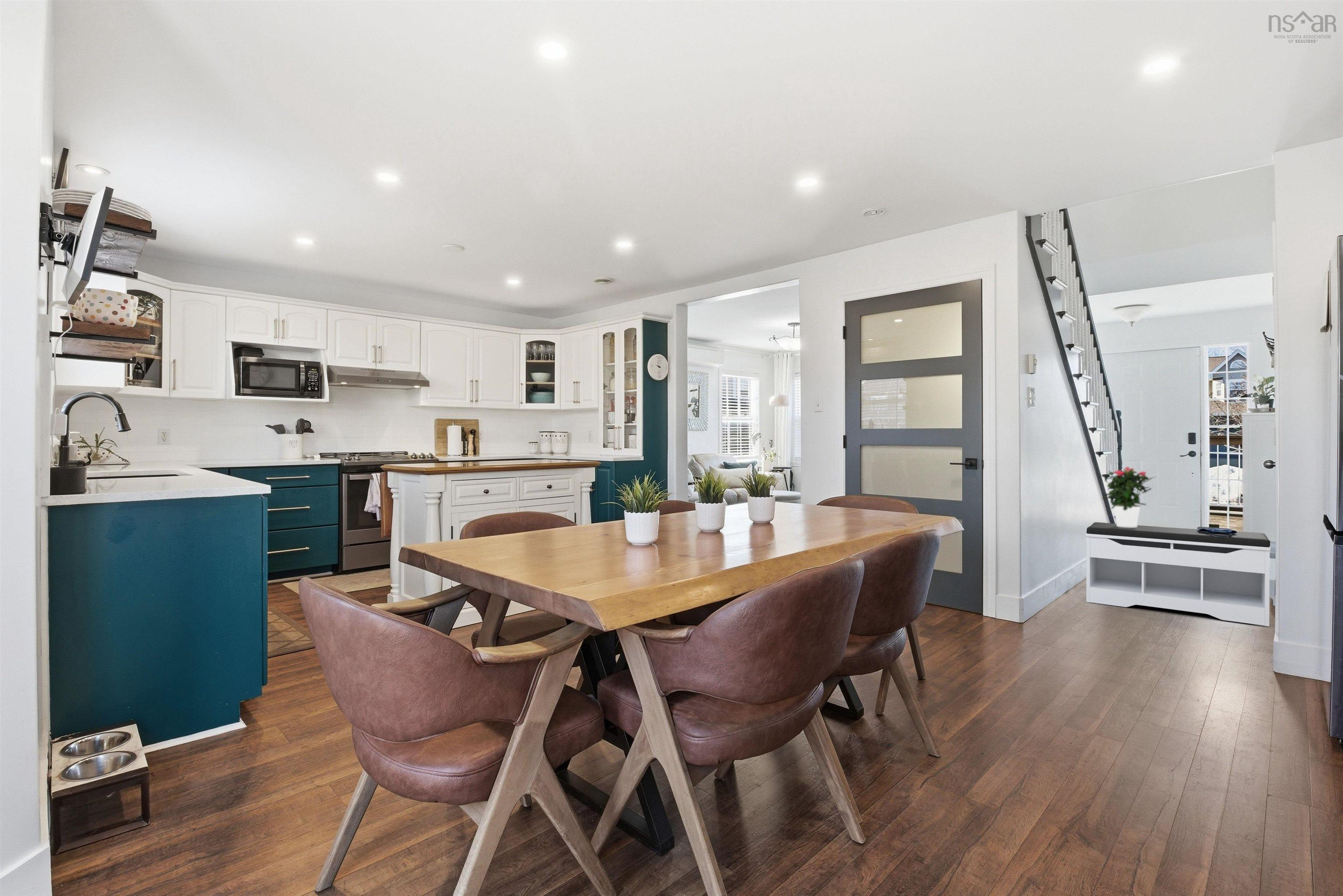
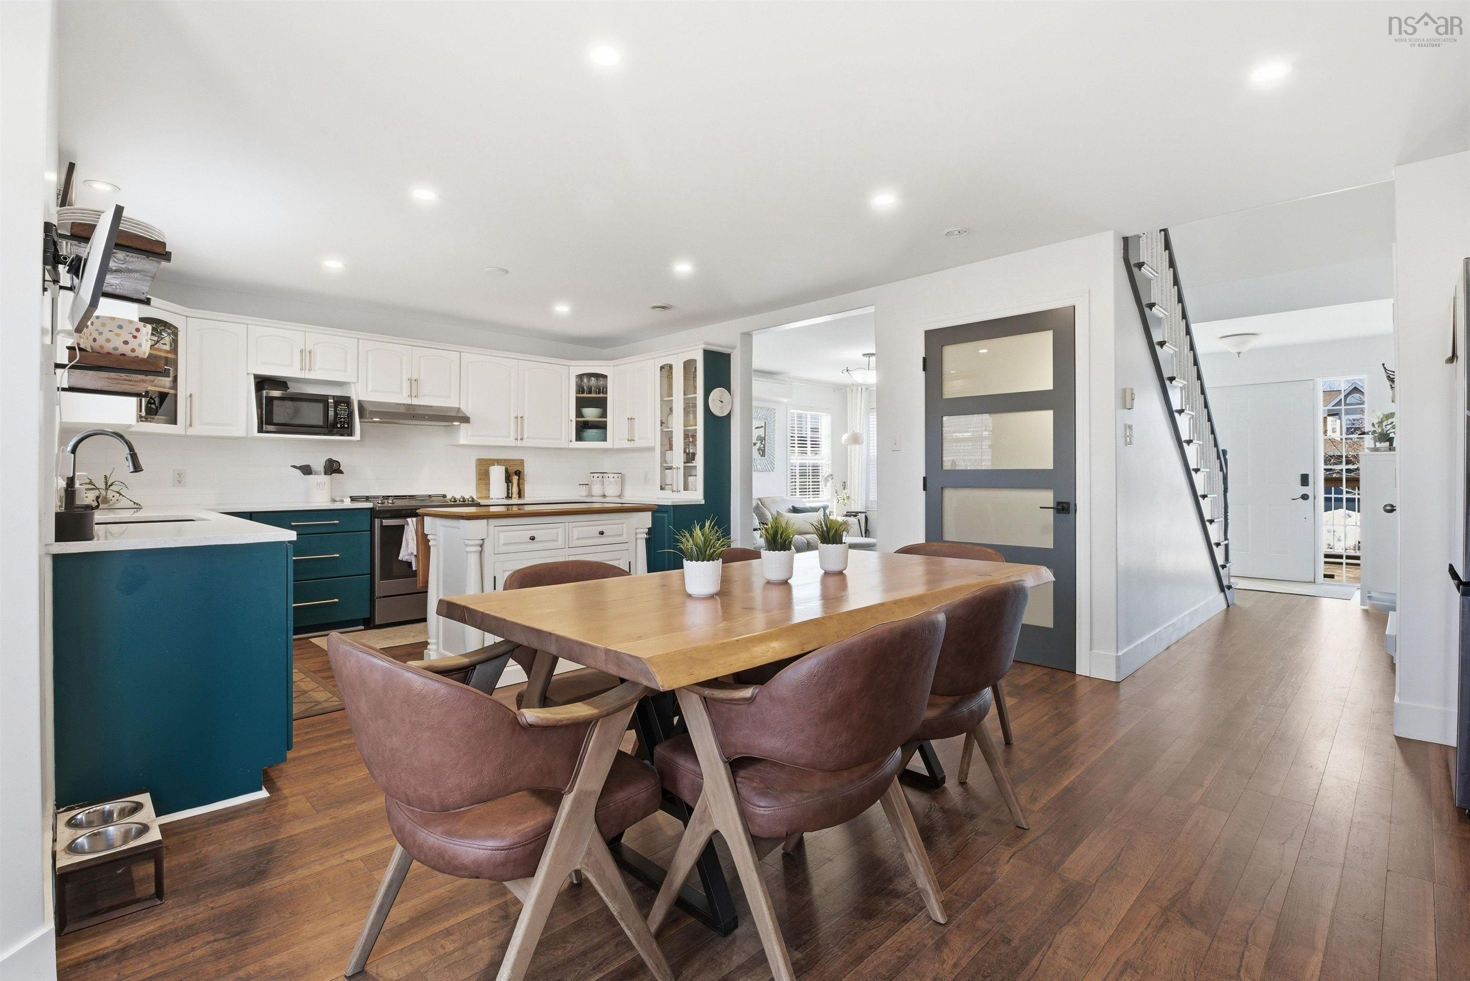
- shopping bag (1218, 530)
- potted flower (1127, 496)
- bench (1172, 568)
